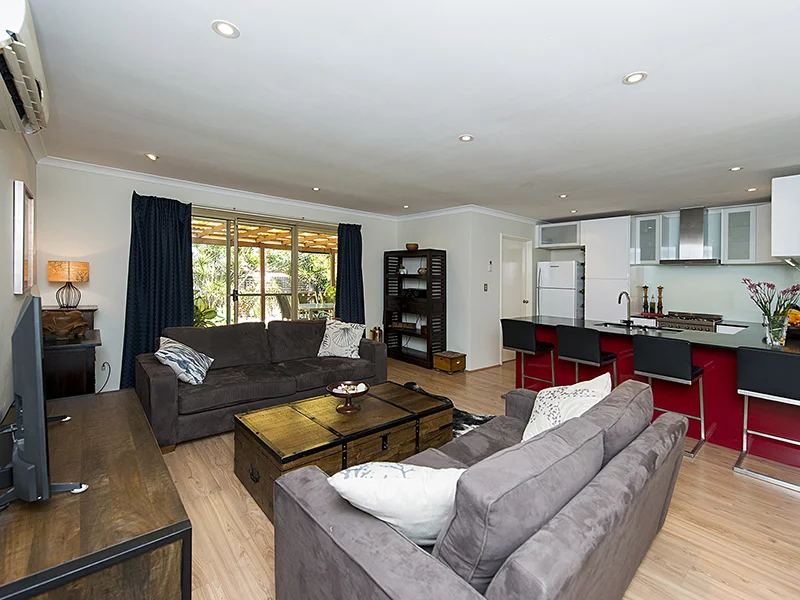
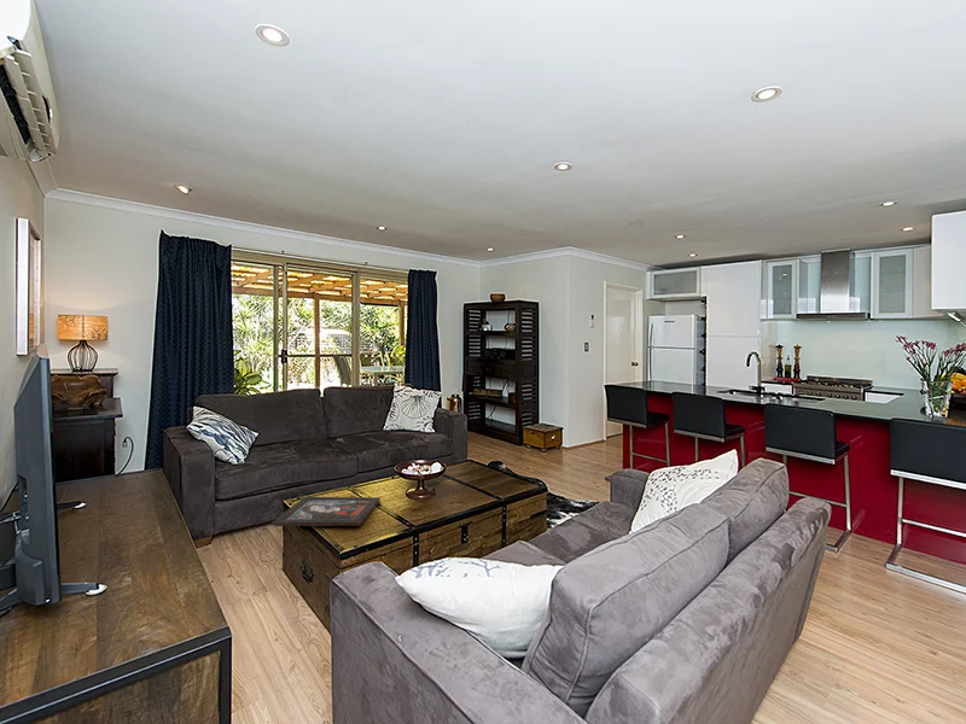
+ religious icon (328, 510)
